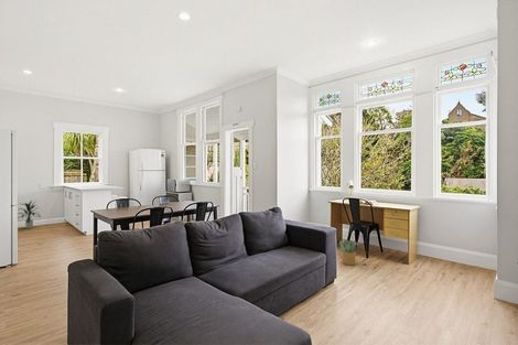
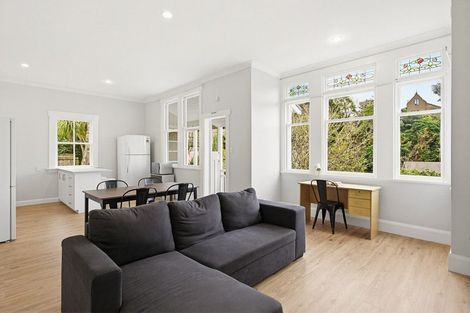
- potted plant (347, 251)
- indoor plant (29, 214)
